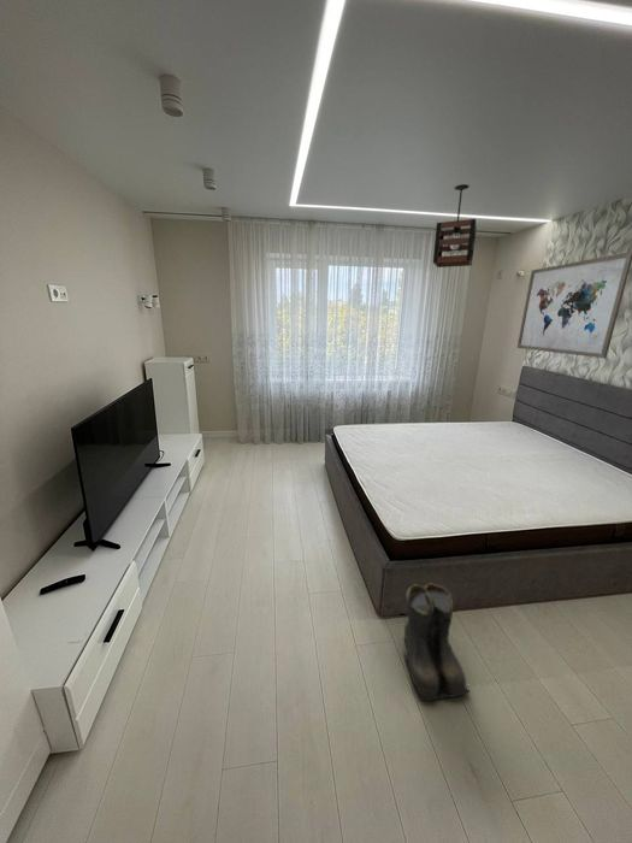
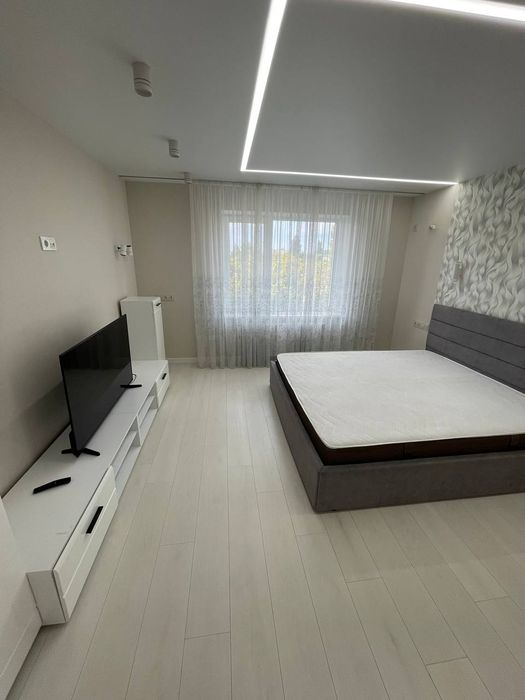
- wall art (563, 308)
- boots (432, 637)
- pendant light (456, 226)
